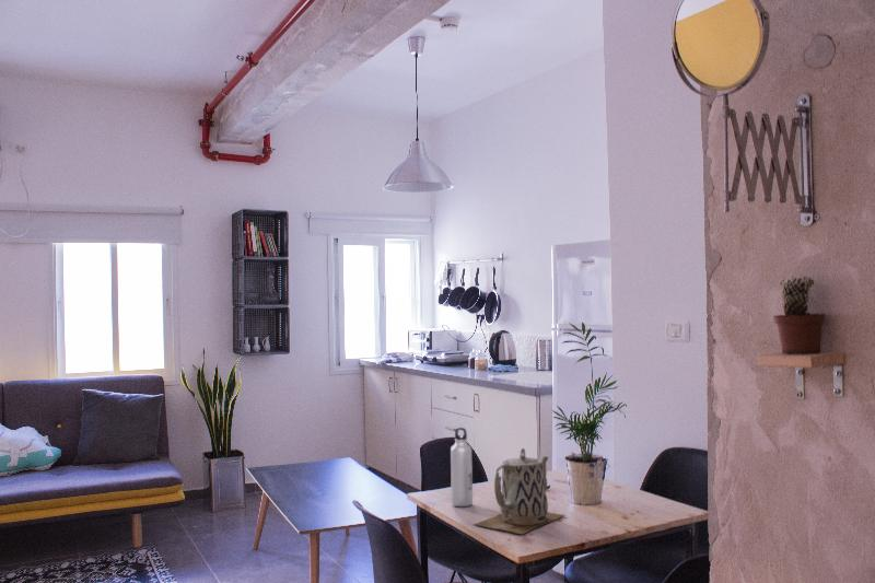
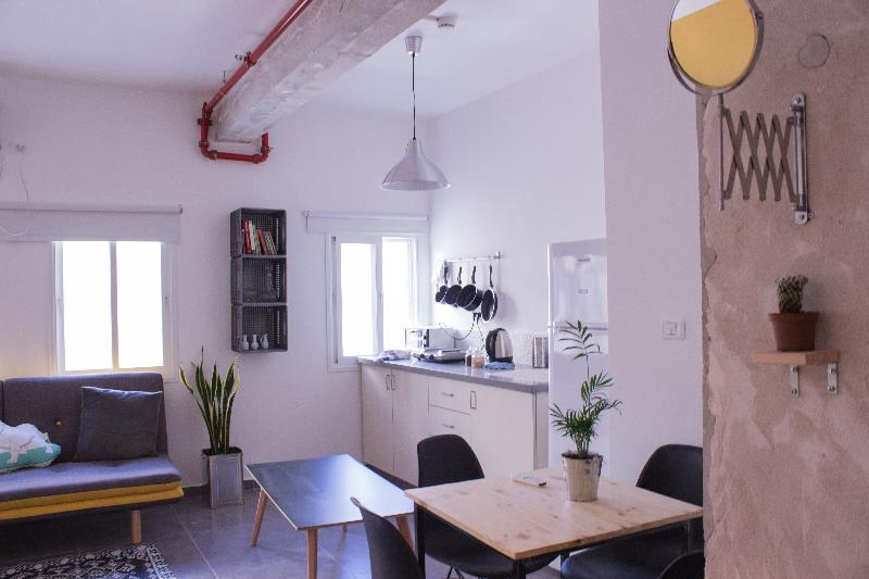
- teapot (518, 483)
- water bottle (460, 466)
